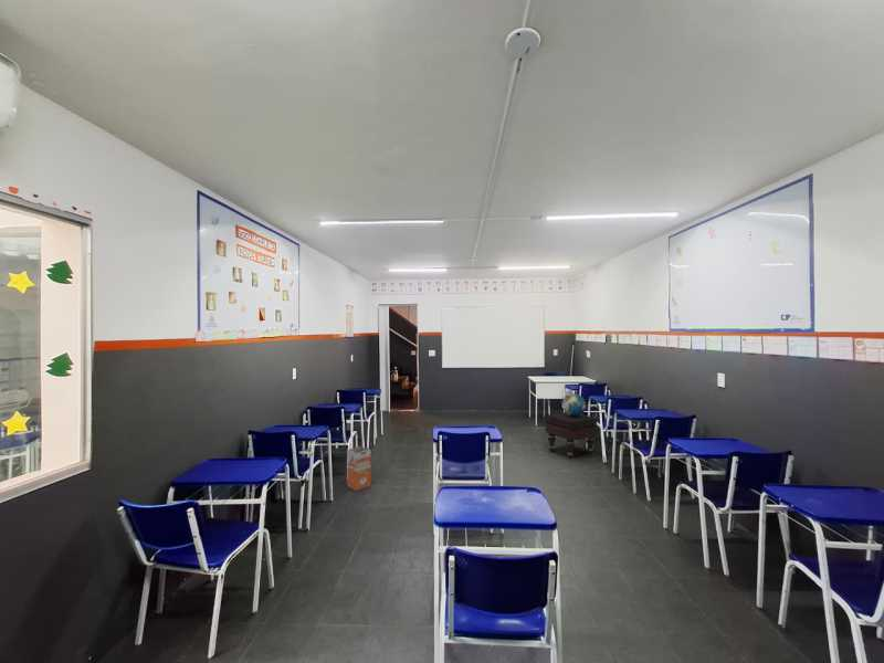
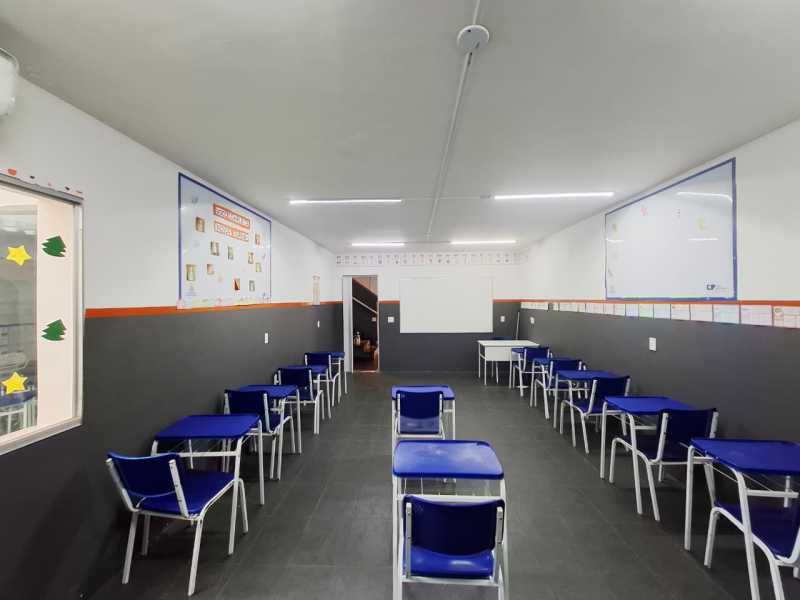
- waste bin (359, 466)
- globe (573, 404)
- ottoman (570, 433)
